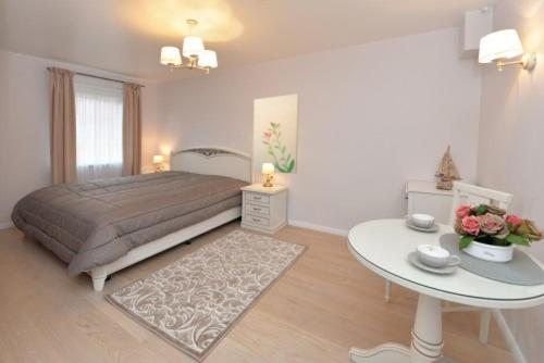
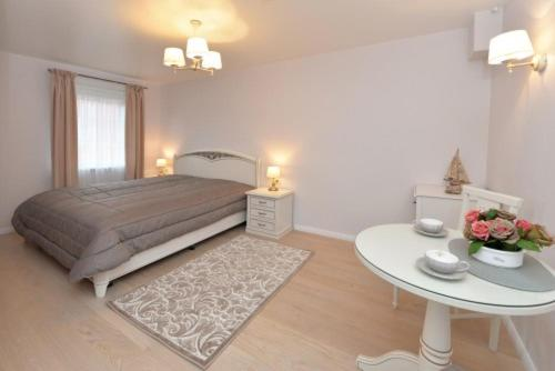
- wall art (274, 135)
